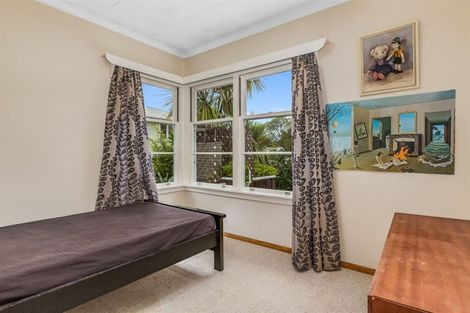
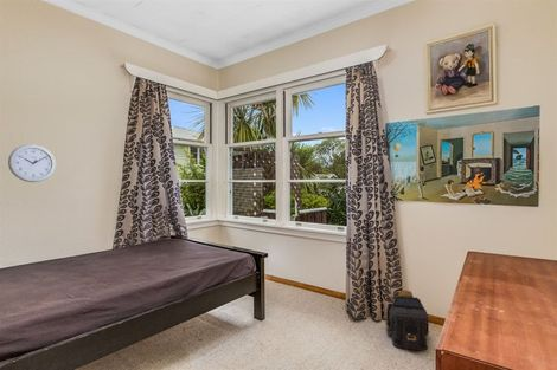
+ backpack (406, 314)
+ wall clock (33, 163)
